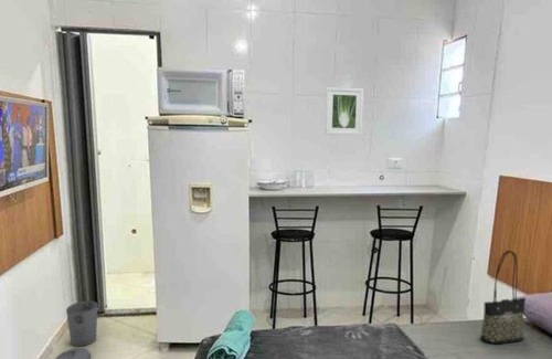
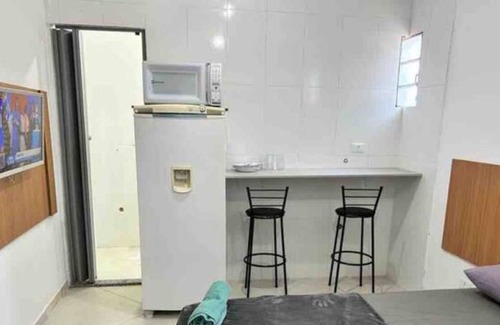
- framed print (343, 112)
- tote bag (505, 299)
- trash can (77, 332)
